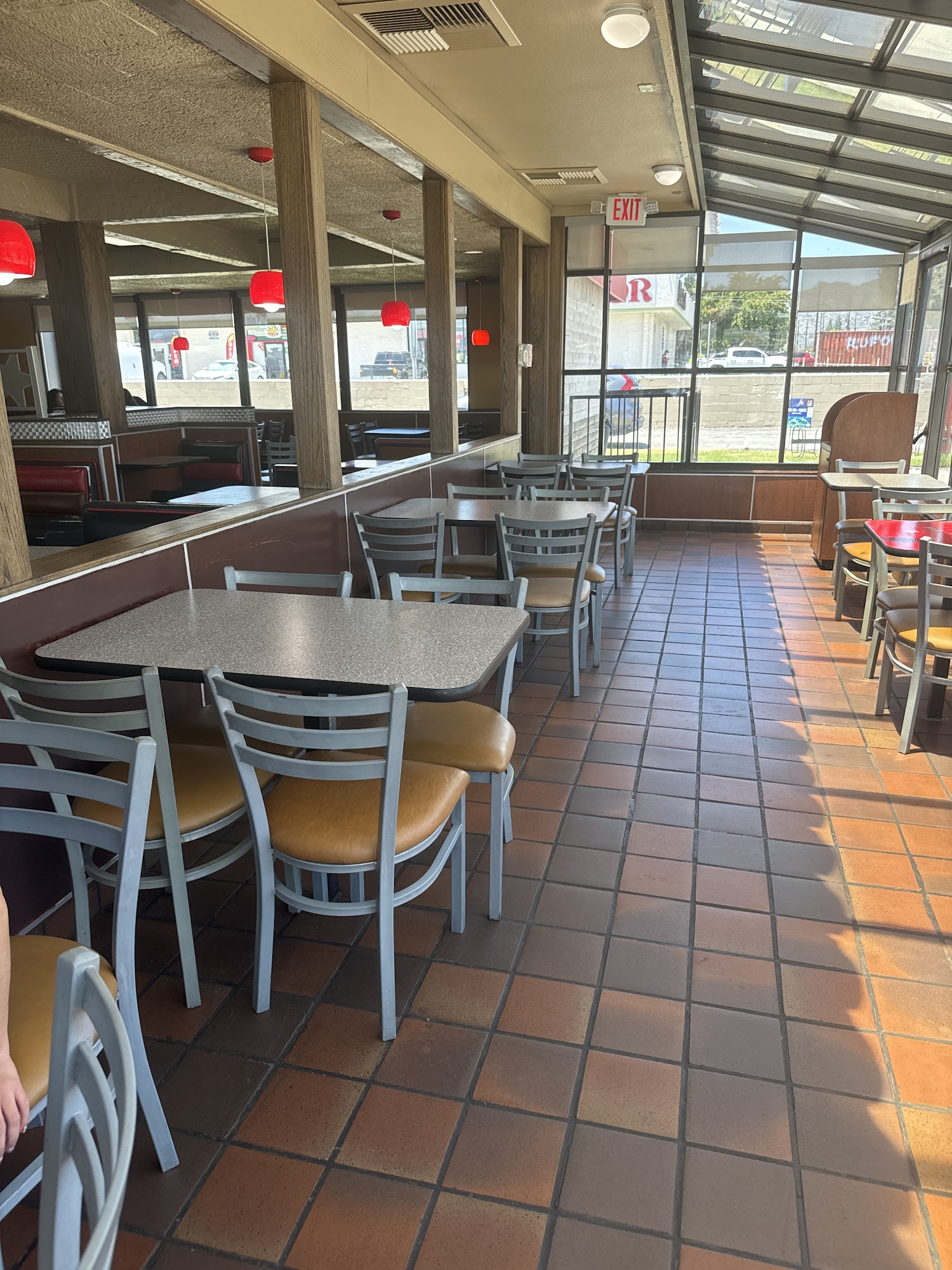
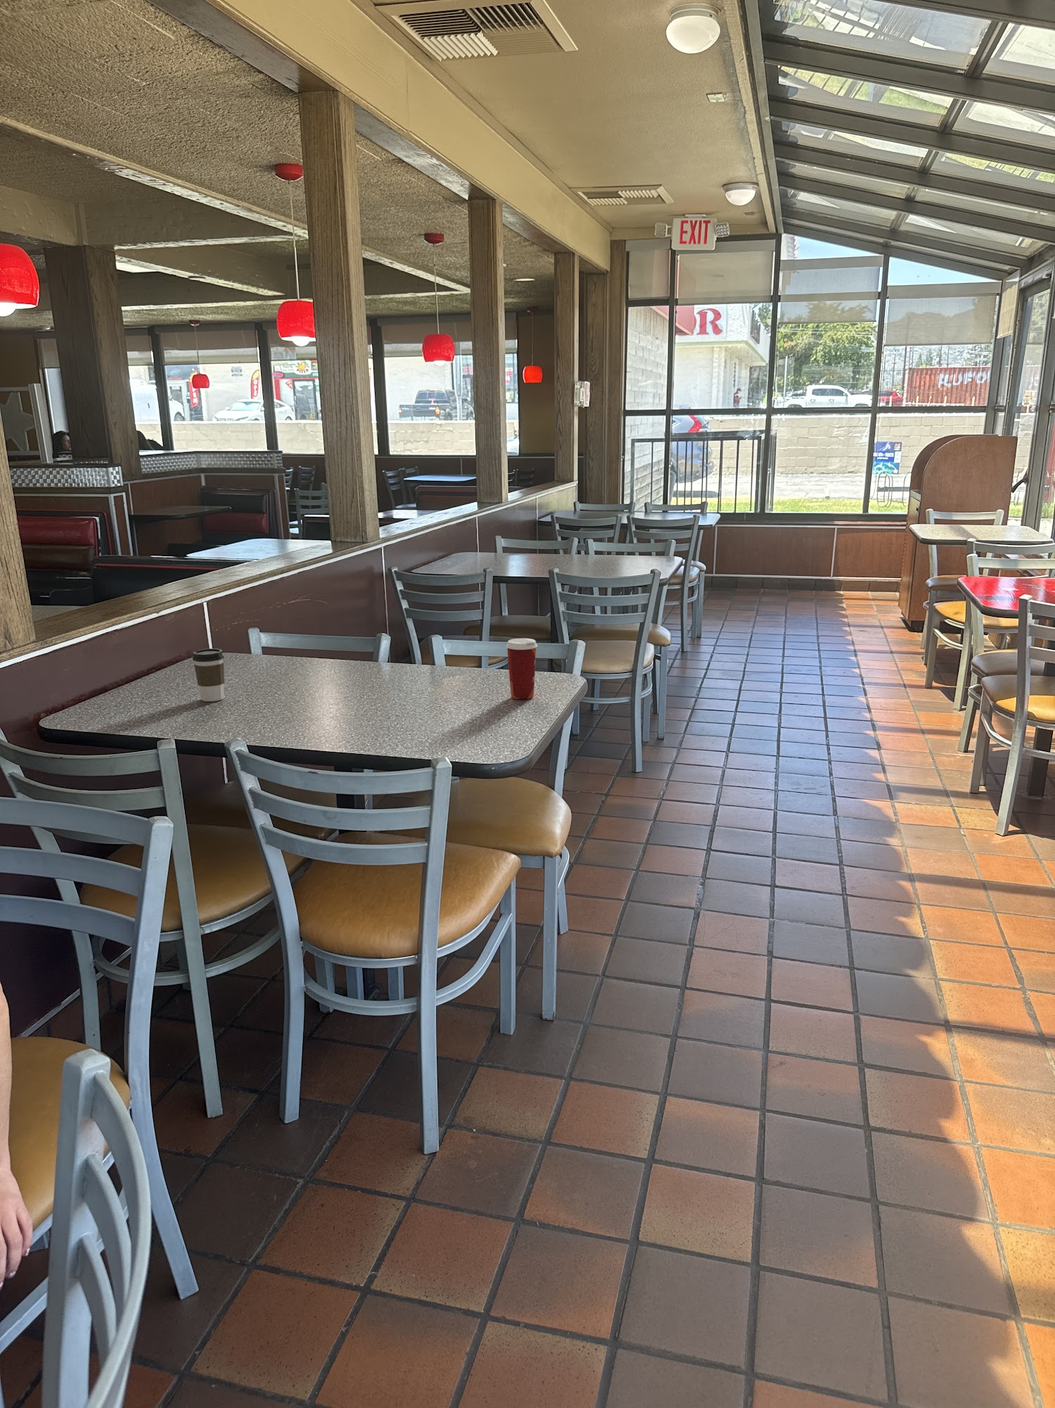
+ coffee cup (209, 675)
+ paper cup (521, 669)
